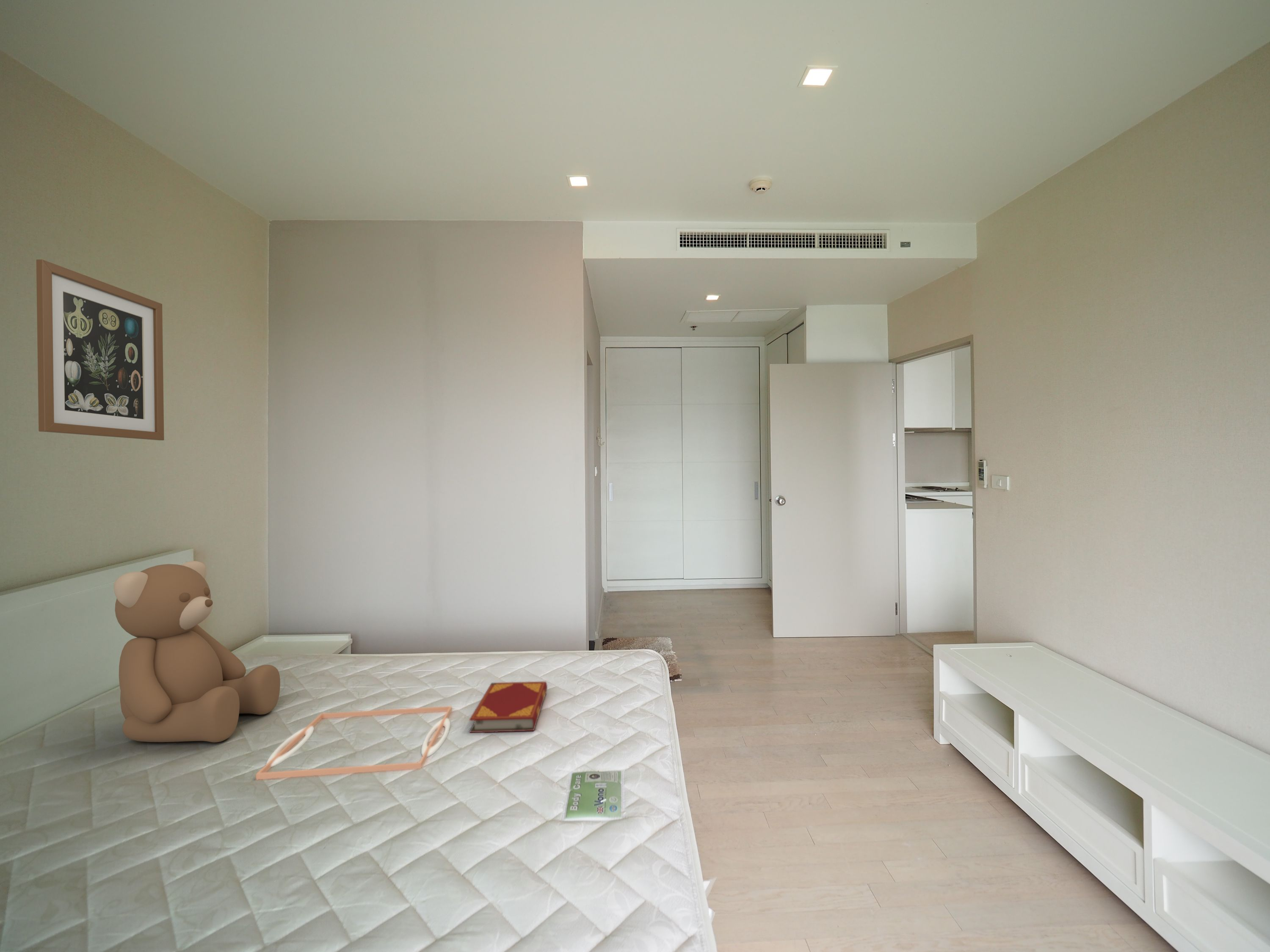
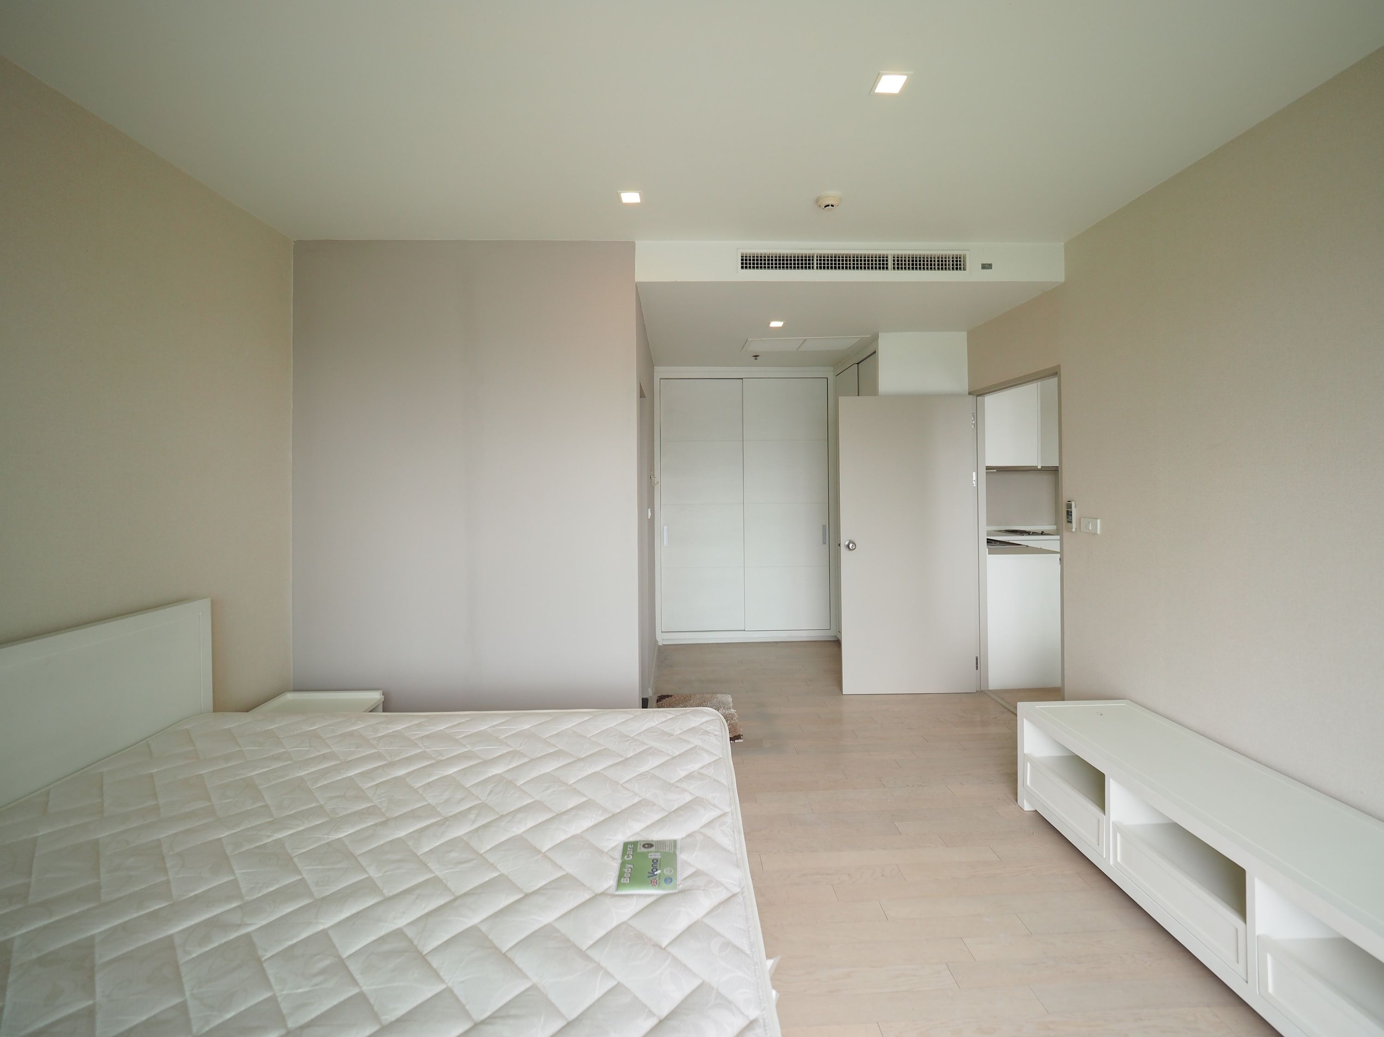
- wall art (108, 360)
- hardback book (511, 704)
- teddy bear (191, 645)
- serving tray (362, 716)
